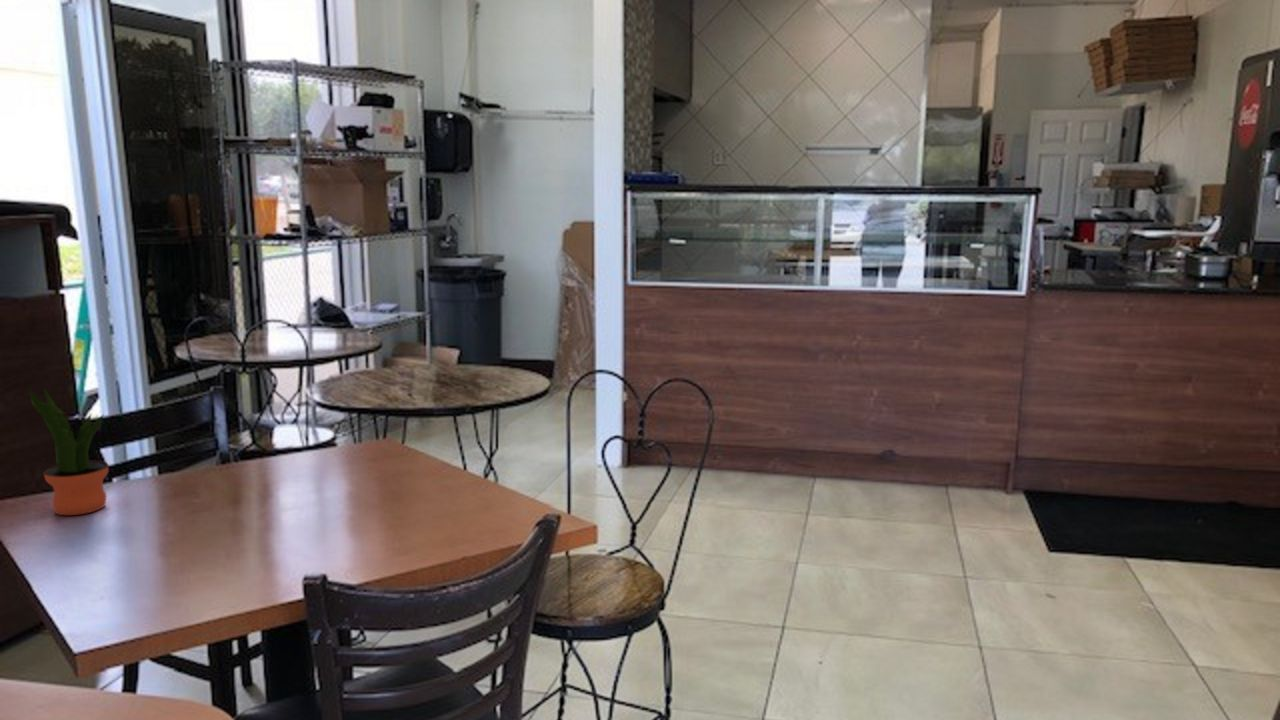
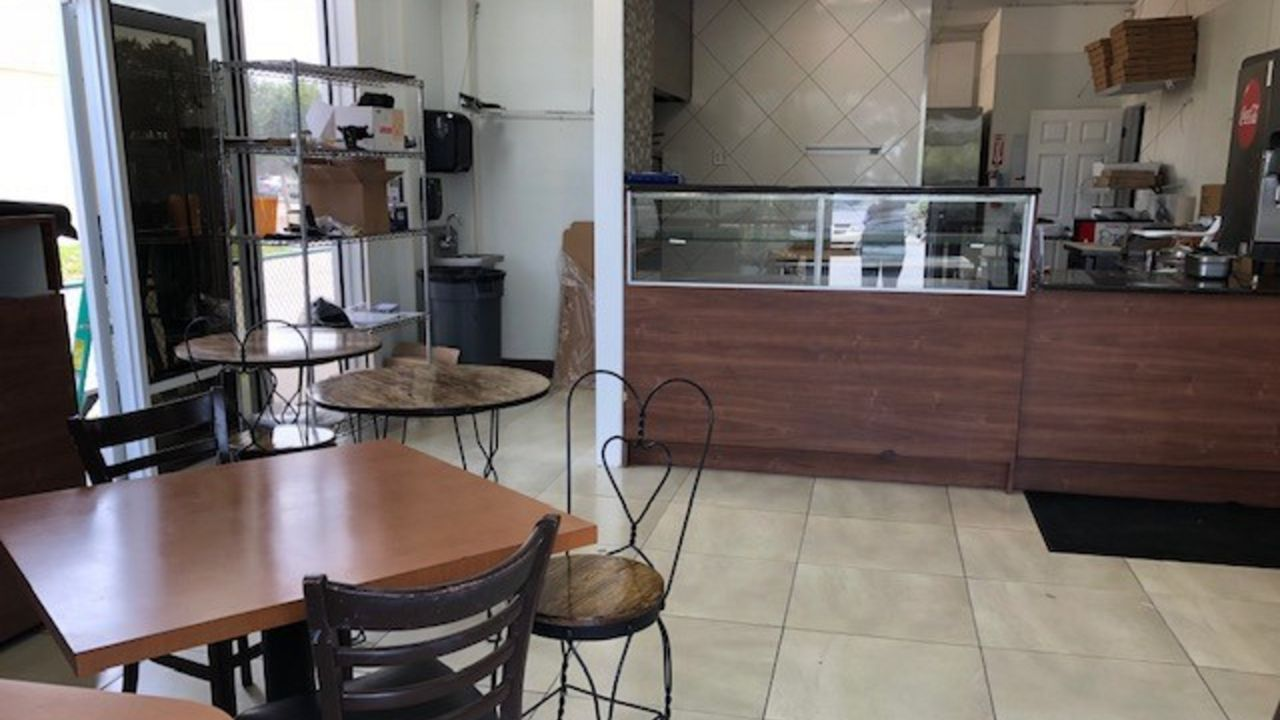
- potted plant (68, 447)
